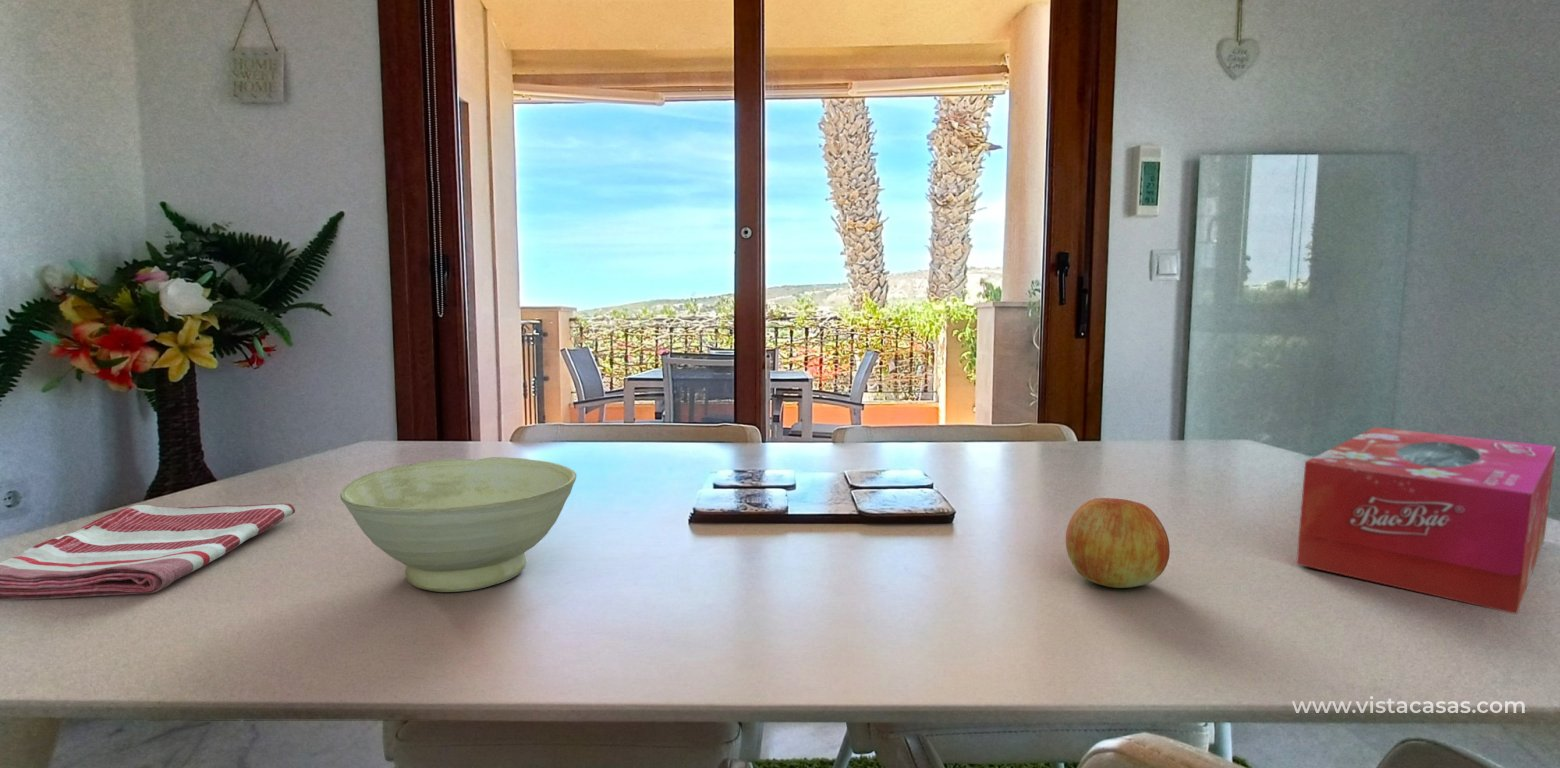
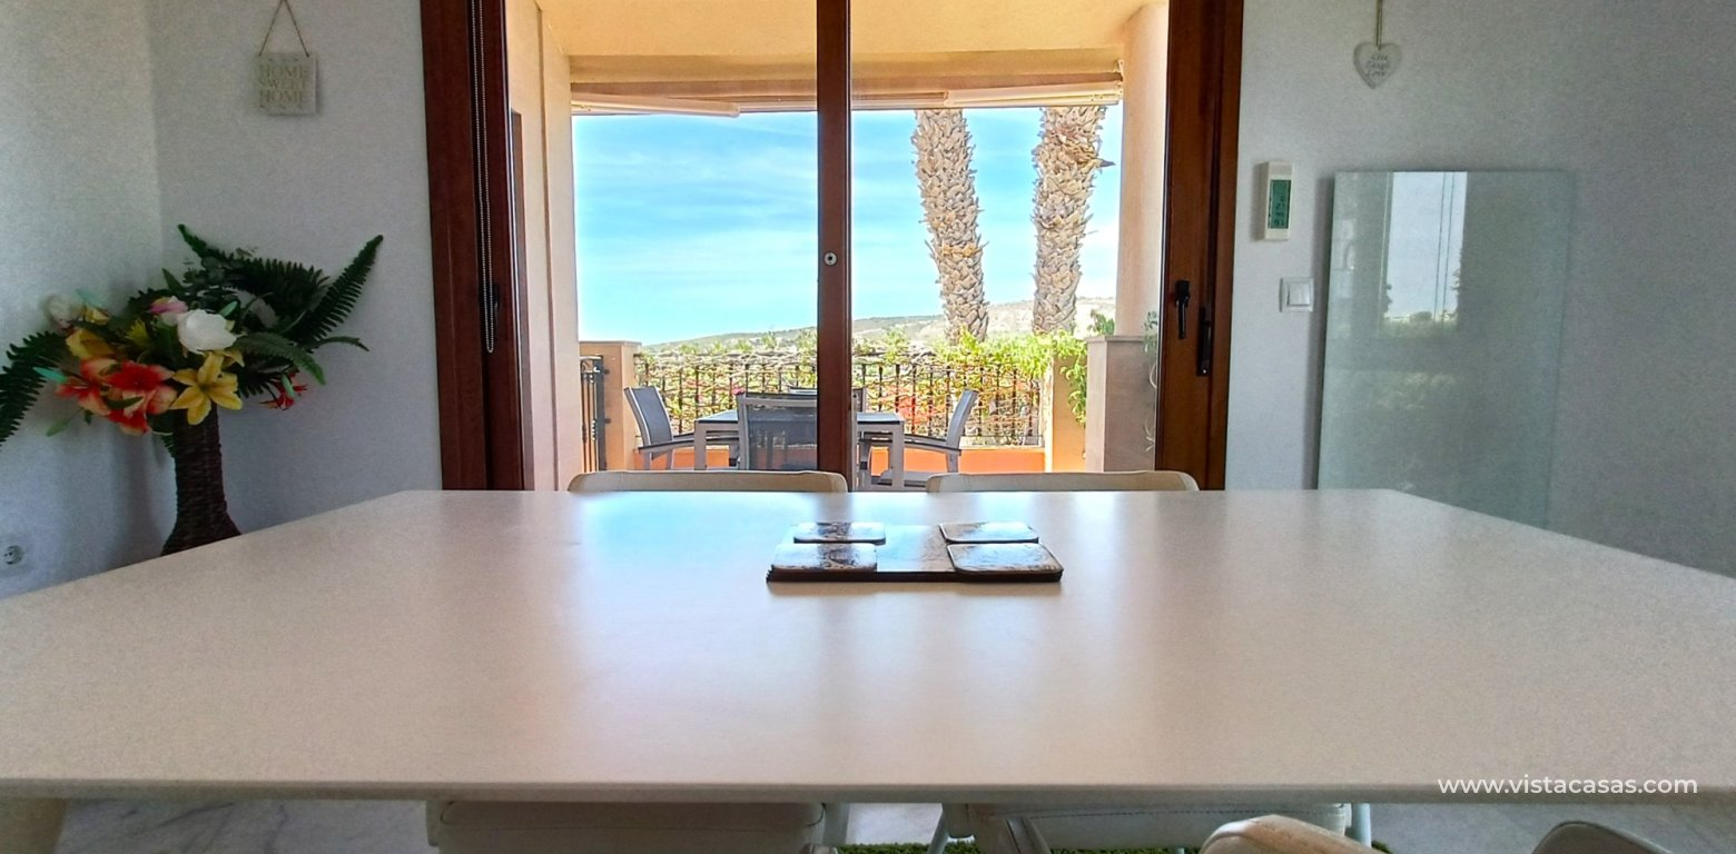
- apple (1114, 538)
- bowl (466, 524)
- dish towel (148, 541)
- tissue box (1432, 502)
